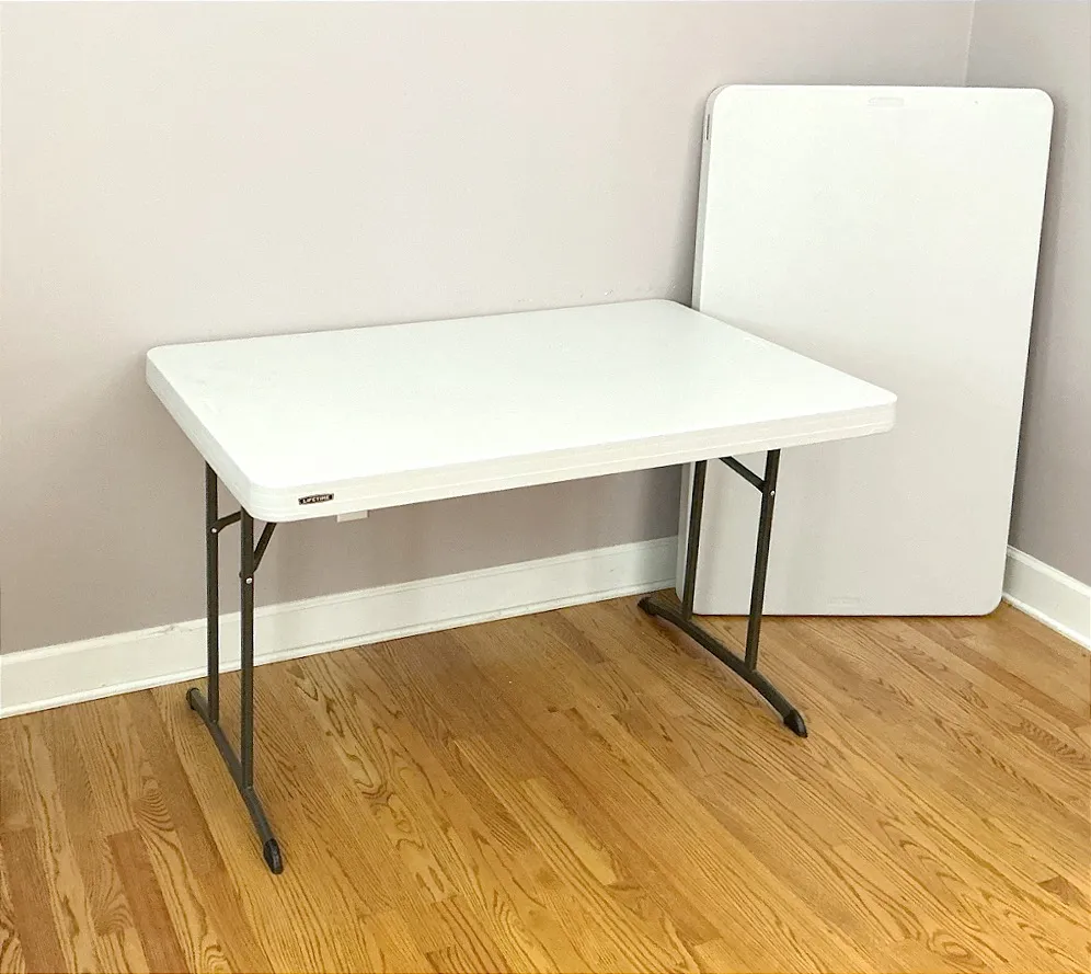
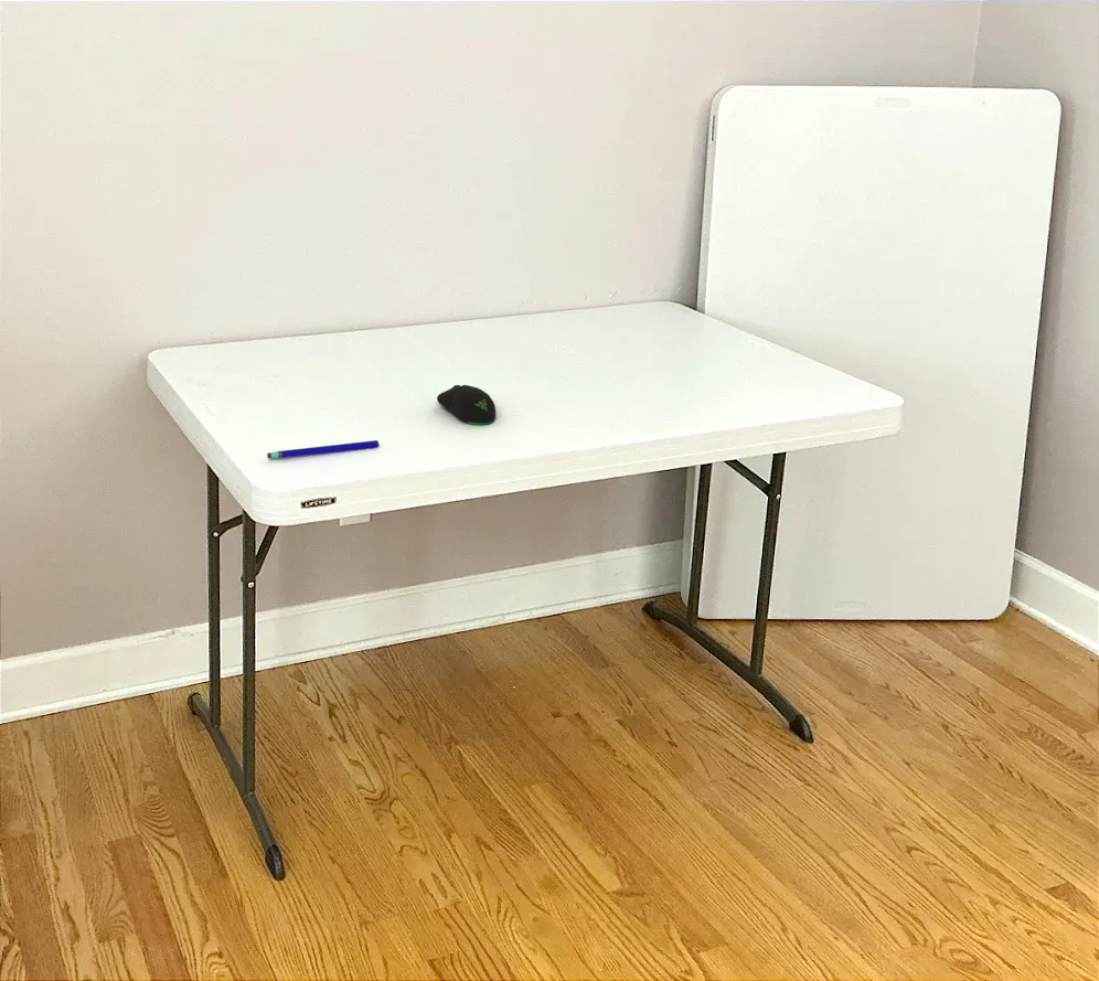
+ pen (323, 449)
+ computer mouse (468, 399)
